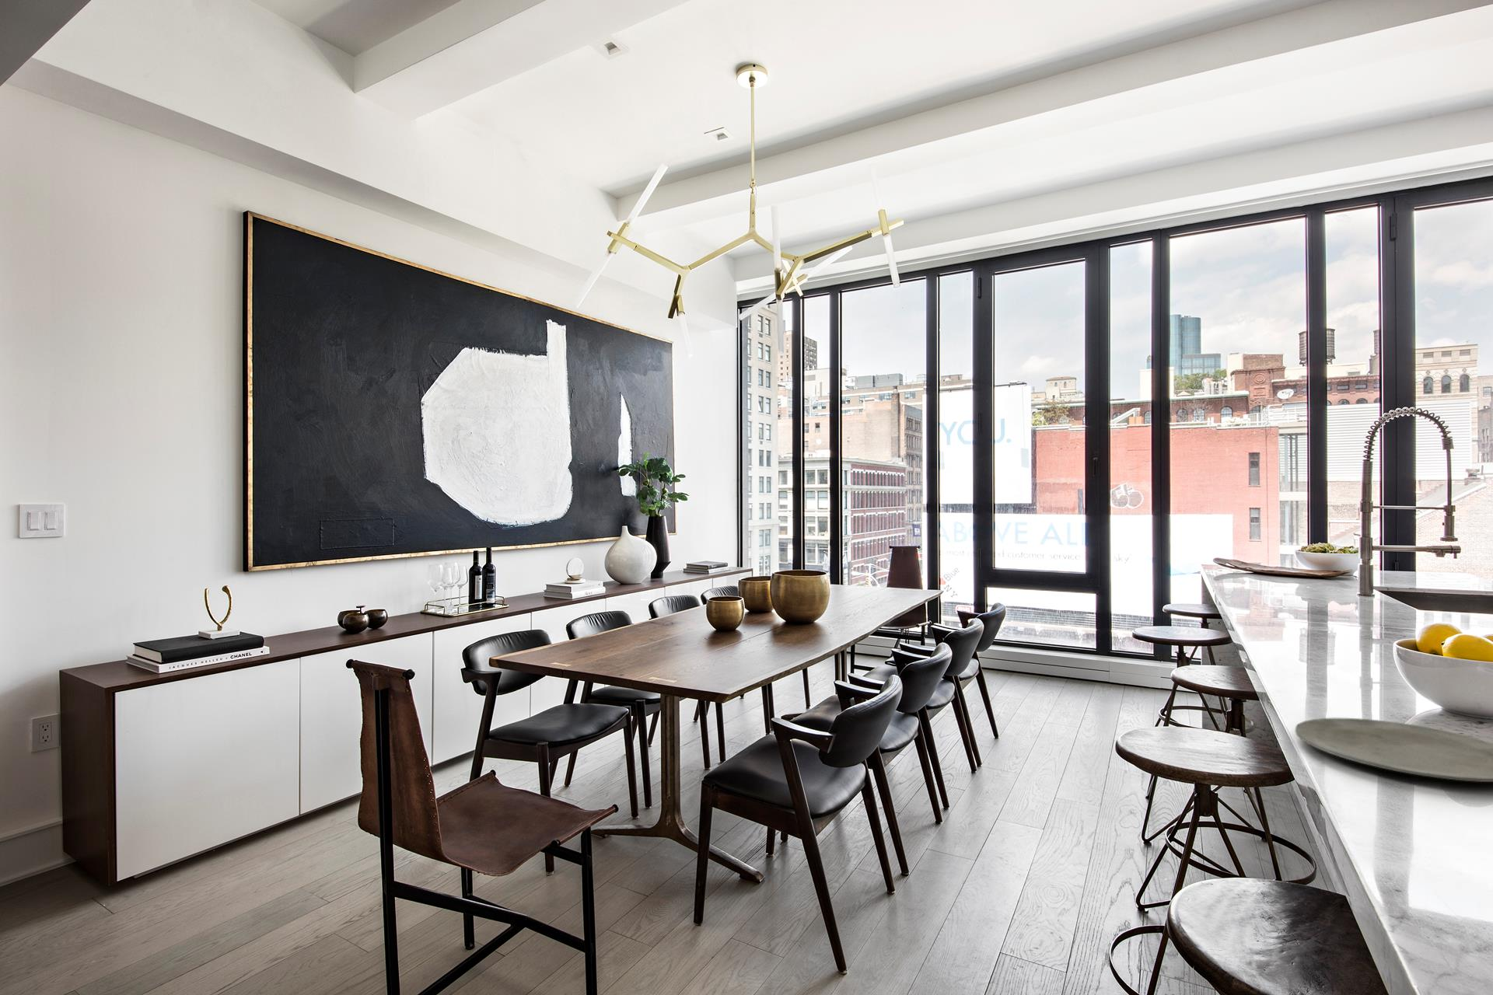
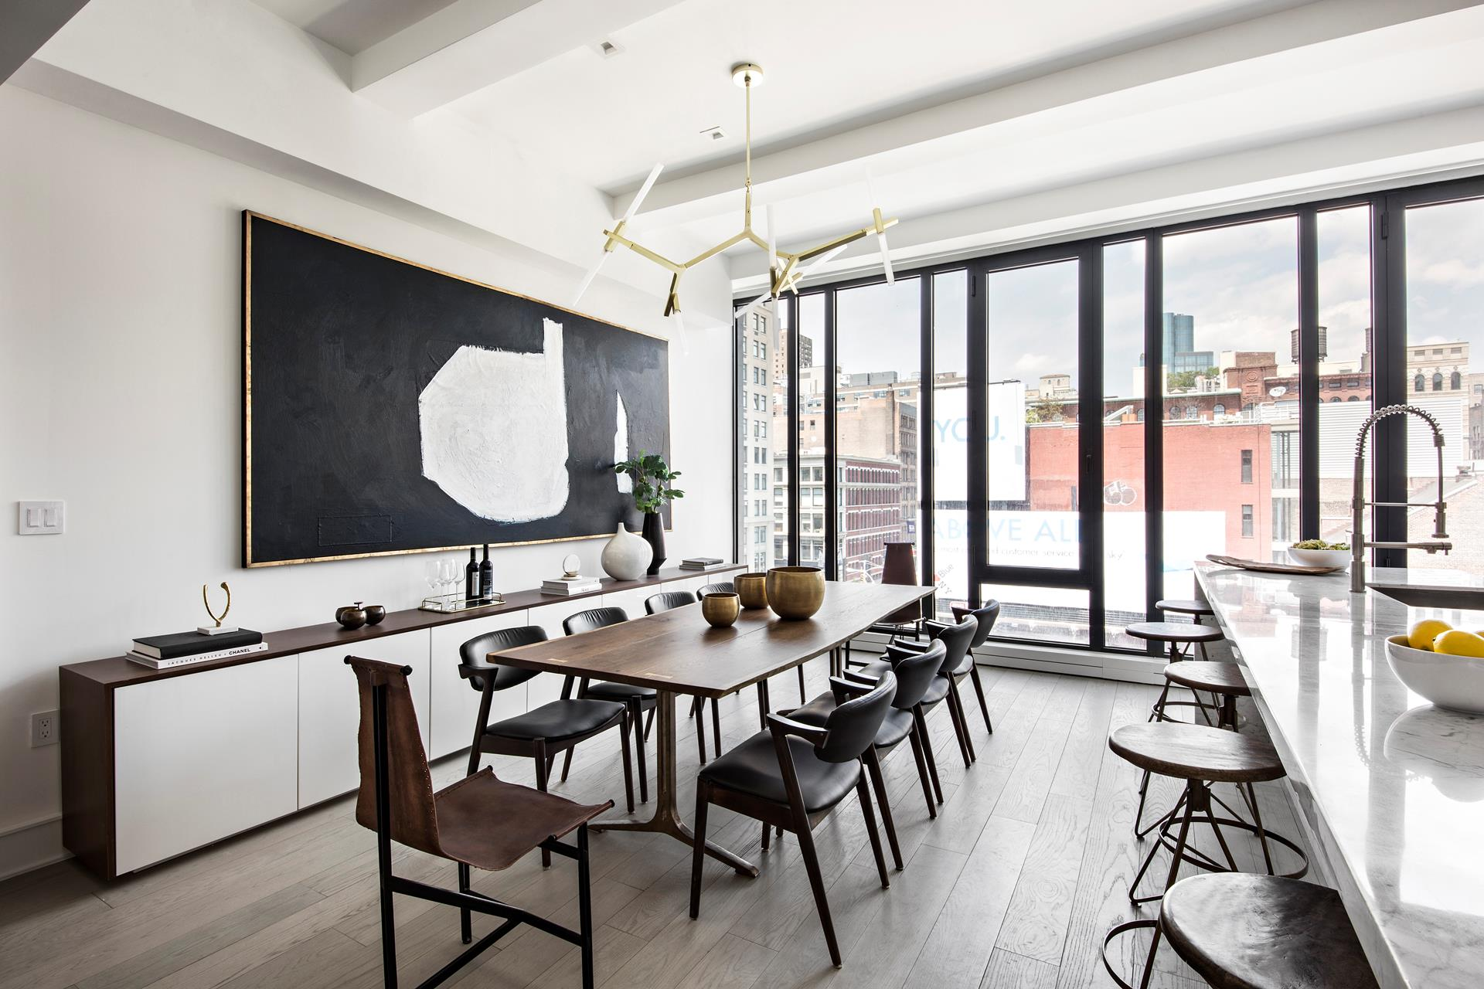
- plate (1405, 750)
